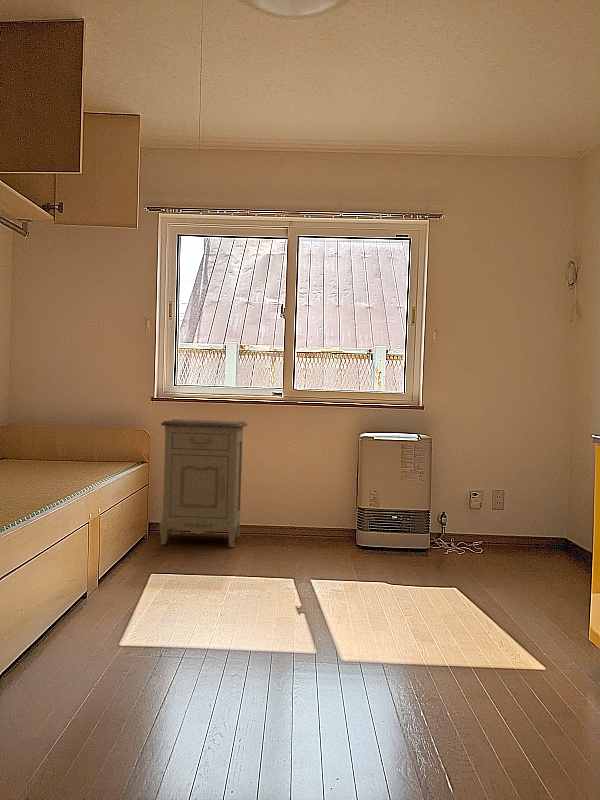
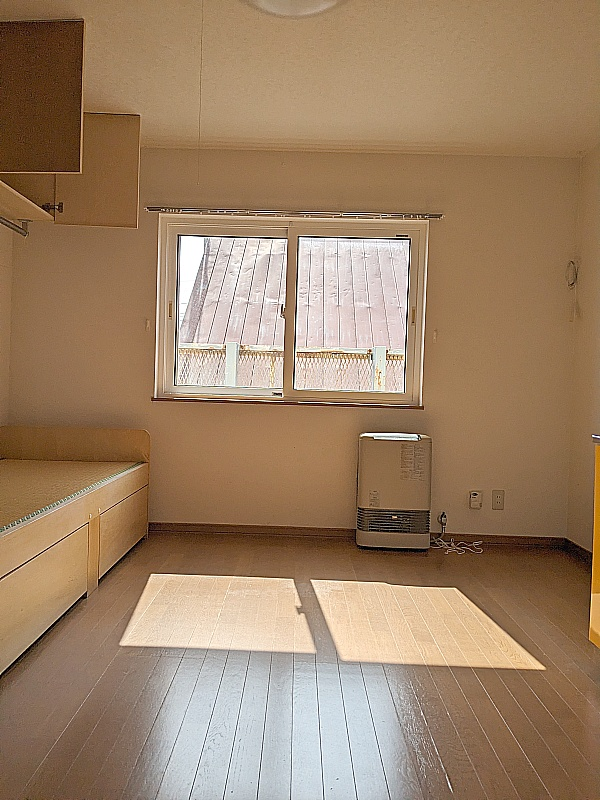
- nightstand (202, 481)
